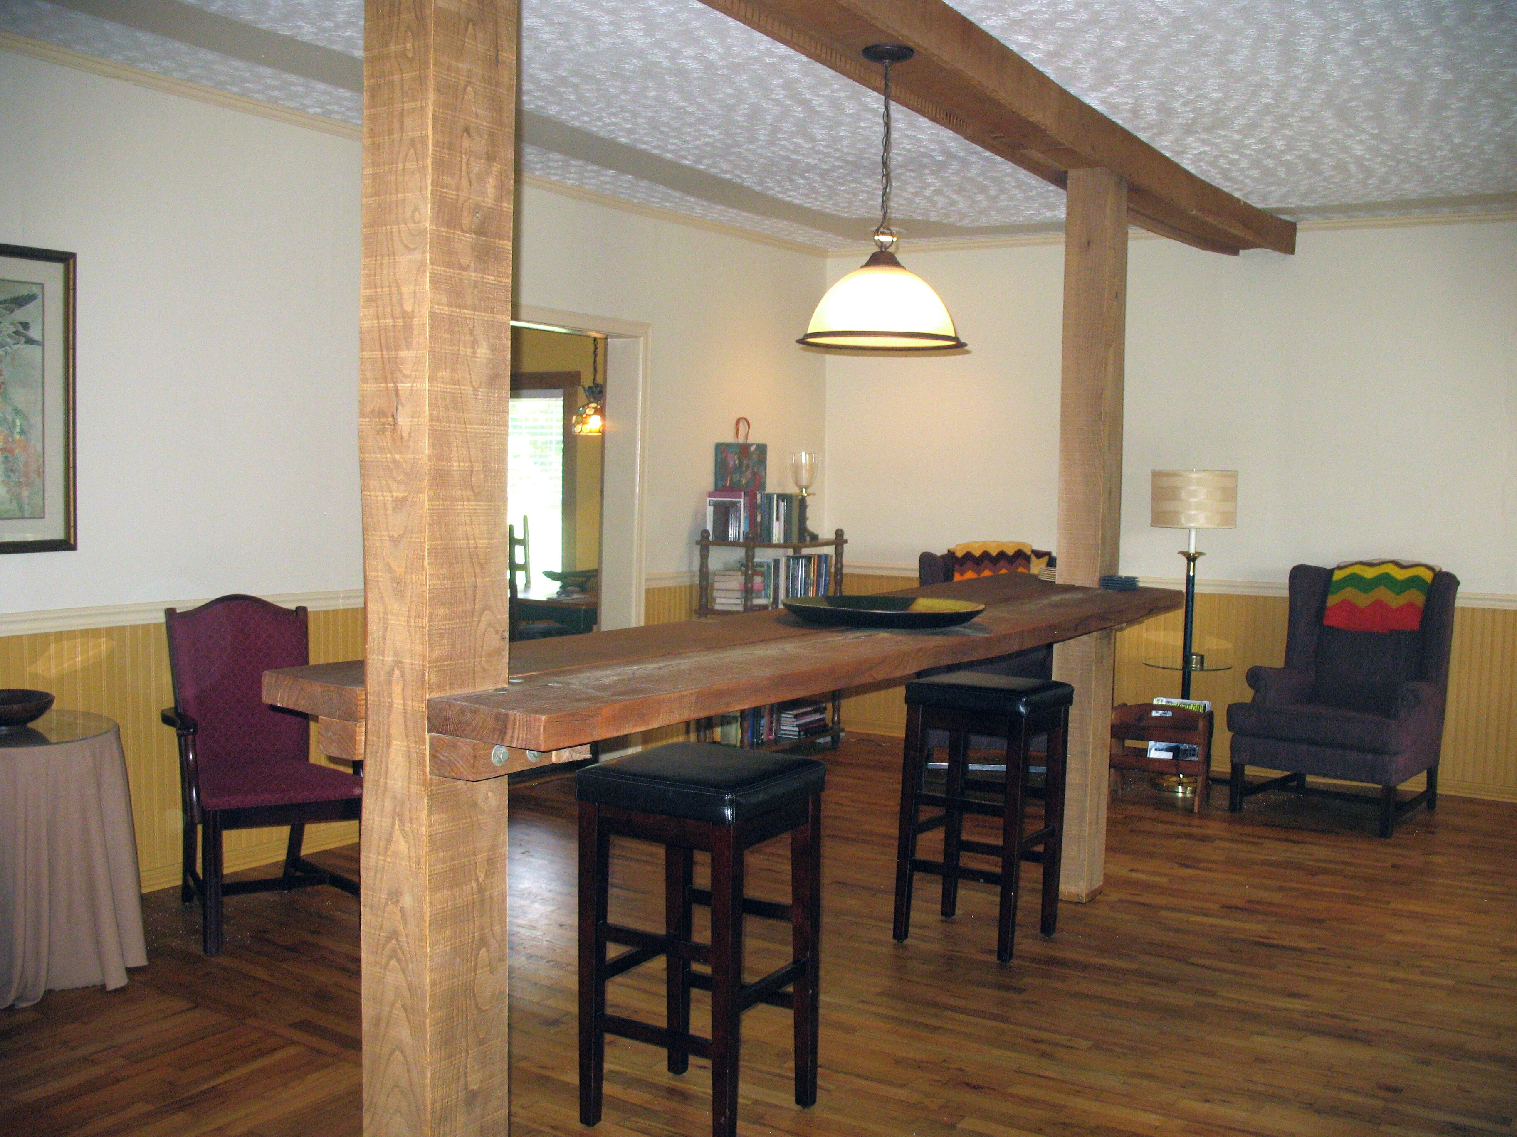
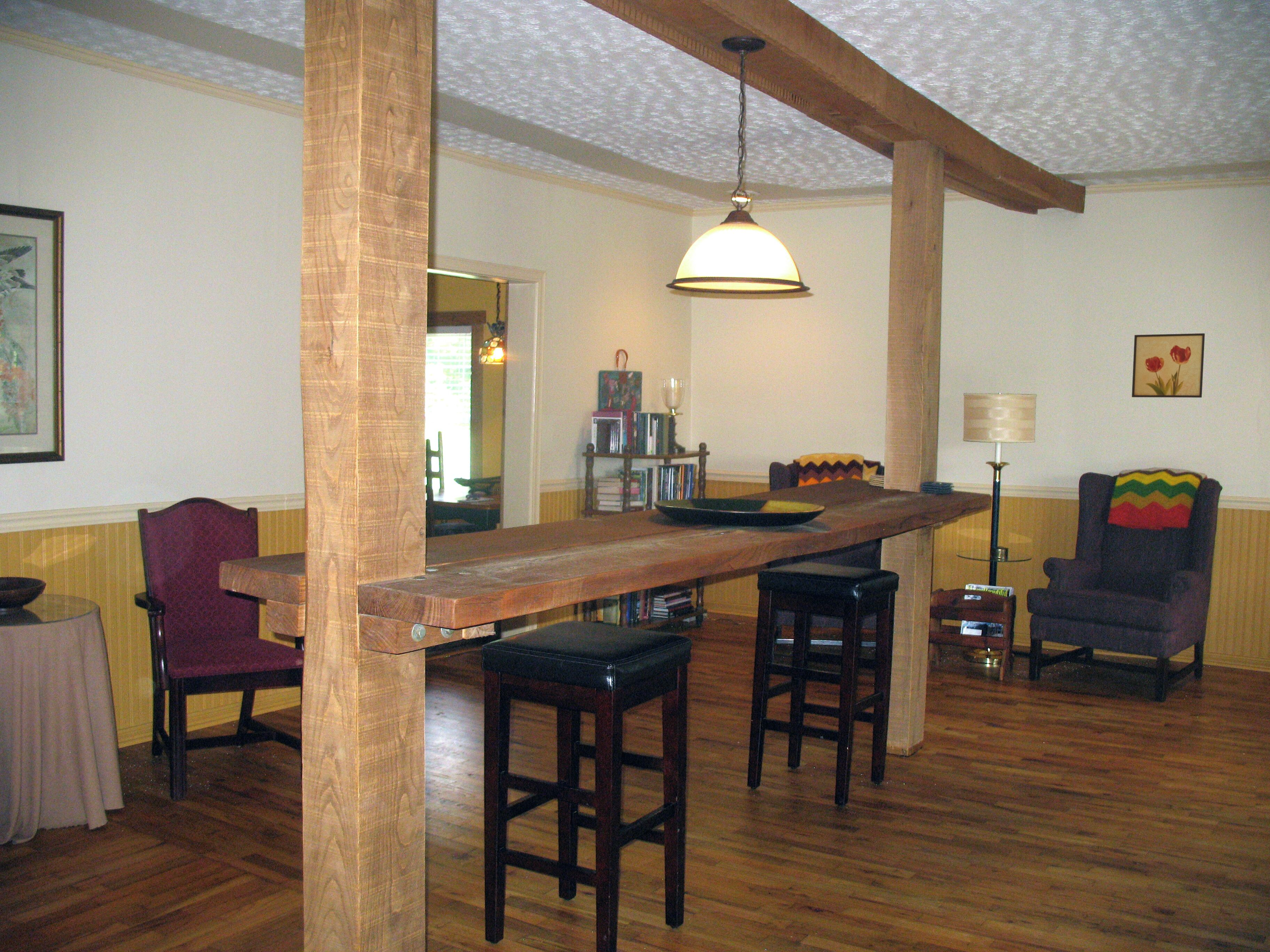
+ wall art (1168, 366)
